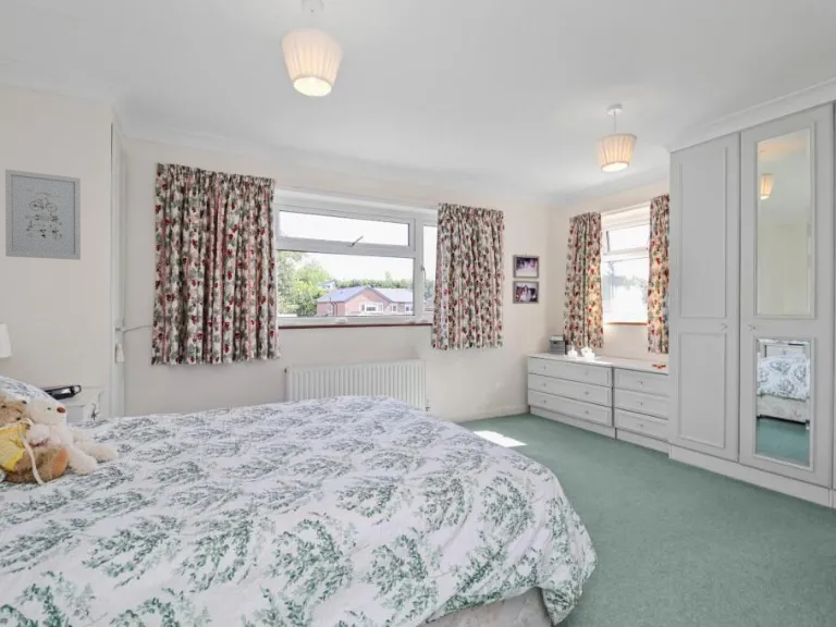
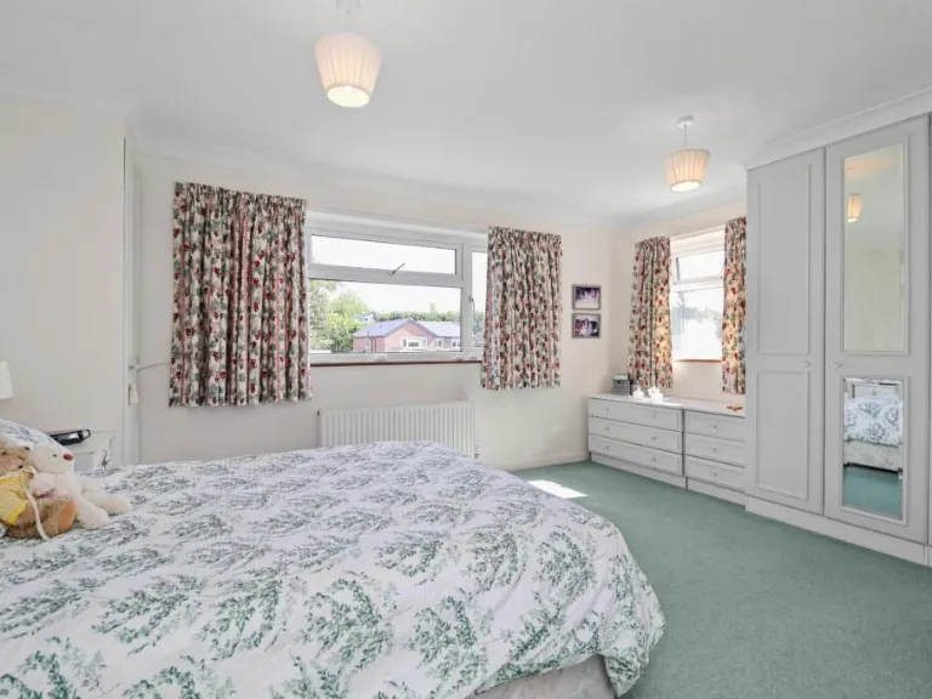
- wall art (44, 216)
